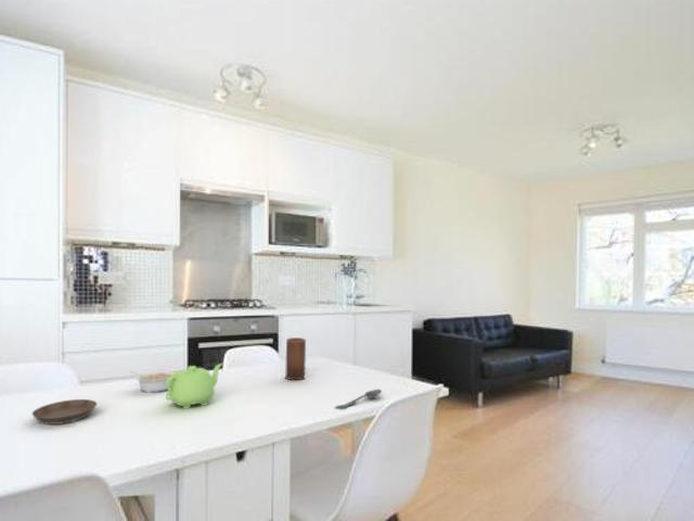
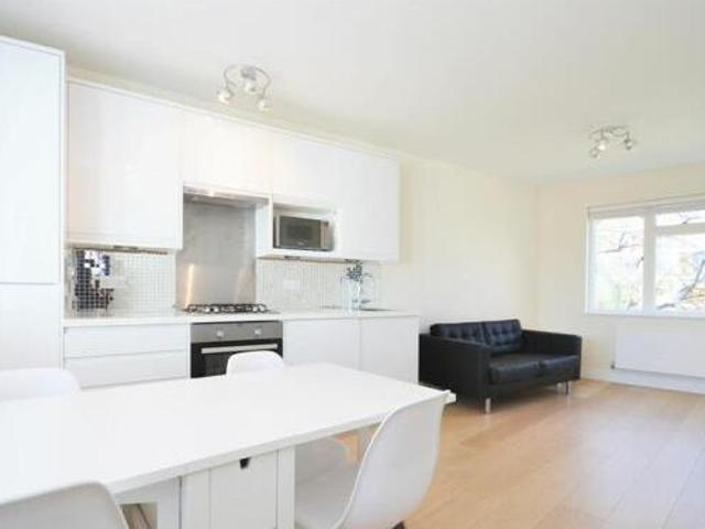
- saucer (65, 412)
- spoon (358, 399)
- teapot (195, 384)
- legume (155, 380)
- candle (295, 358)
